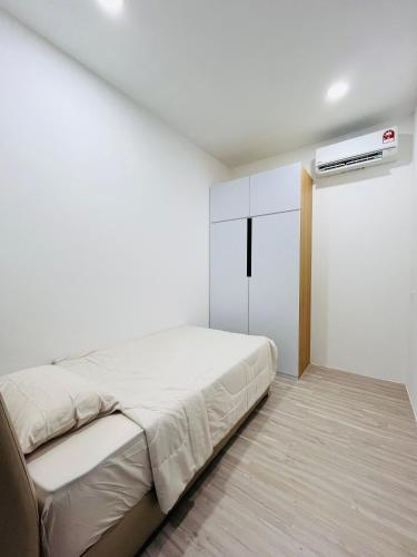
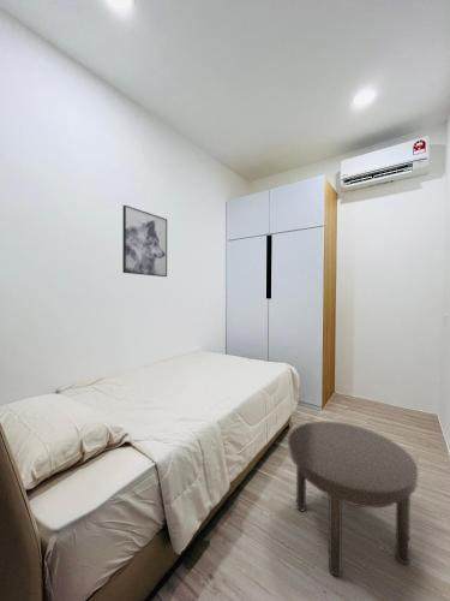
+ side table (346, 489)
+ wall art (146, 243)
